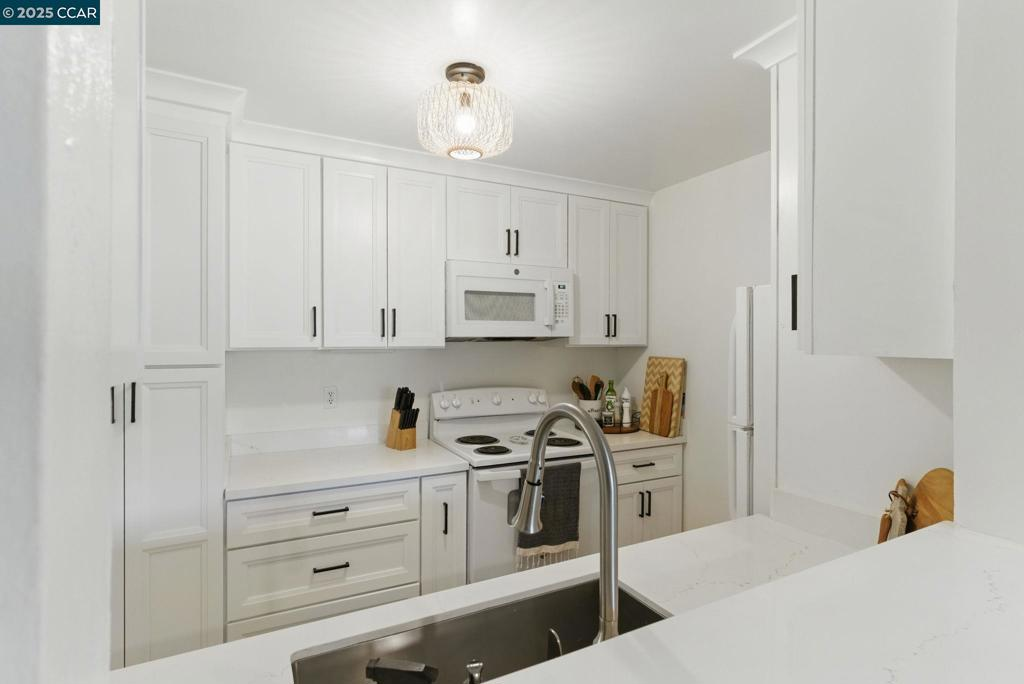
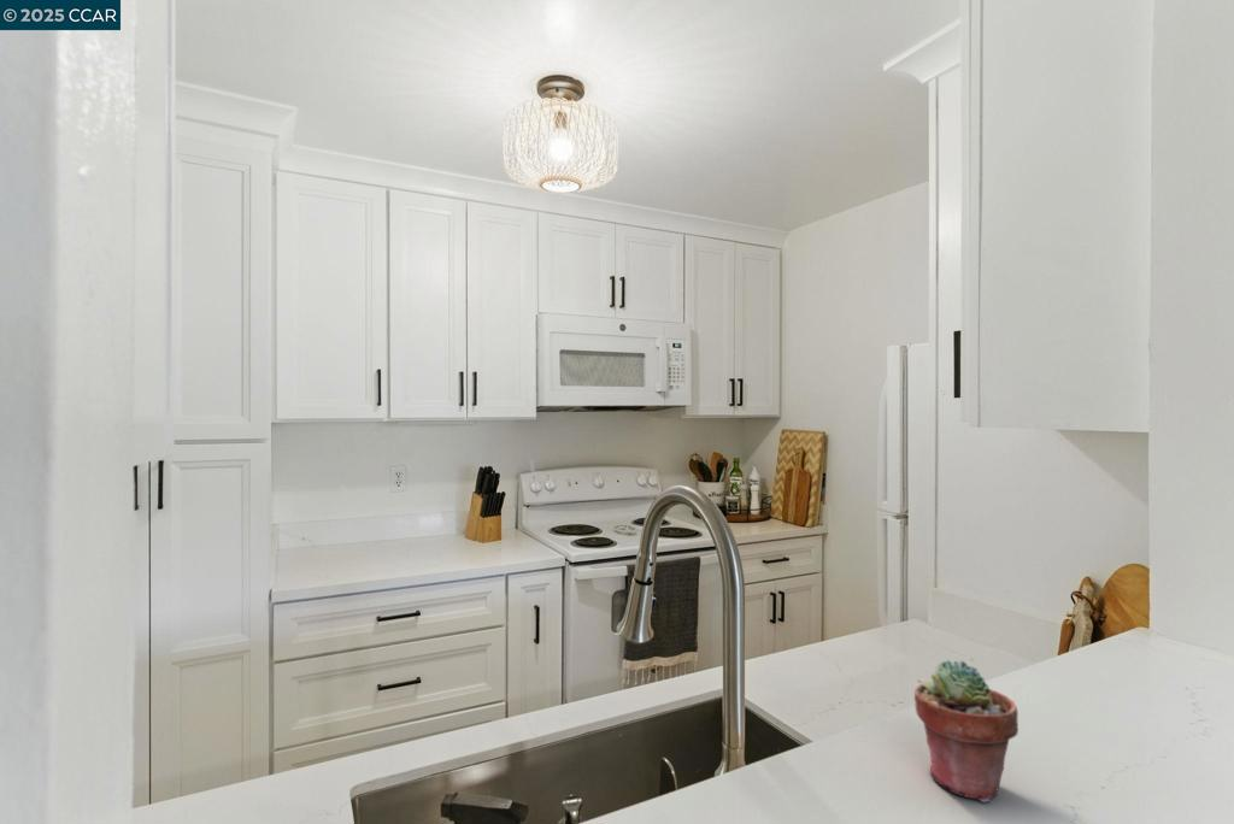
+ potted succulent (963, 722)
